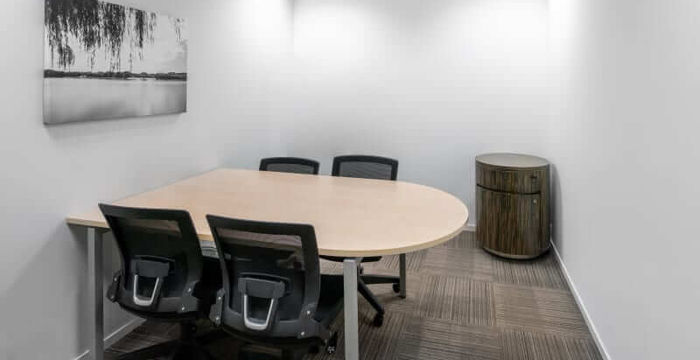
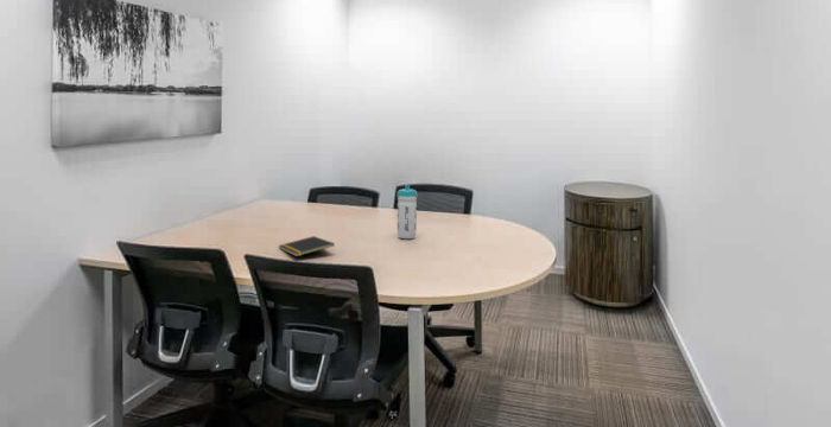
+ notepad (305, 246)
+ water bottle (406, 211)
